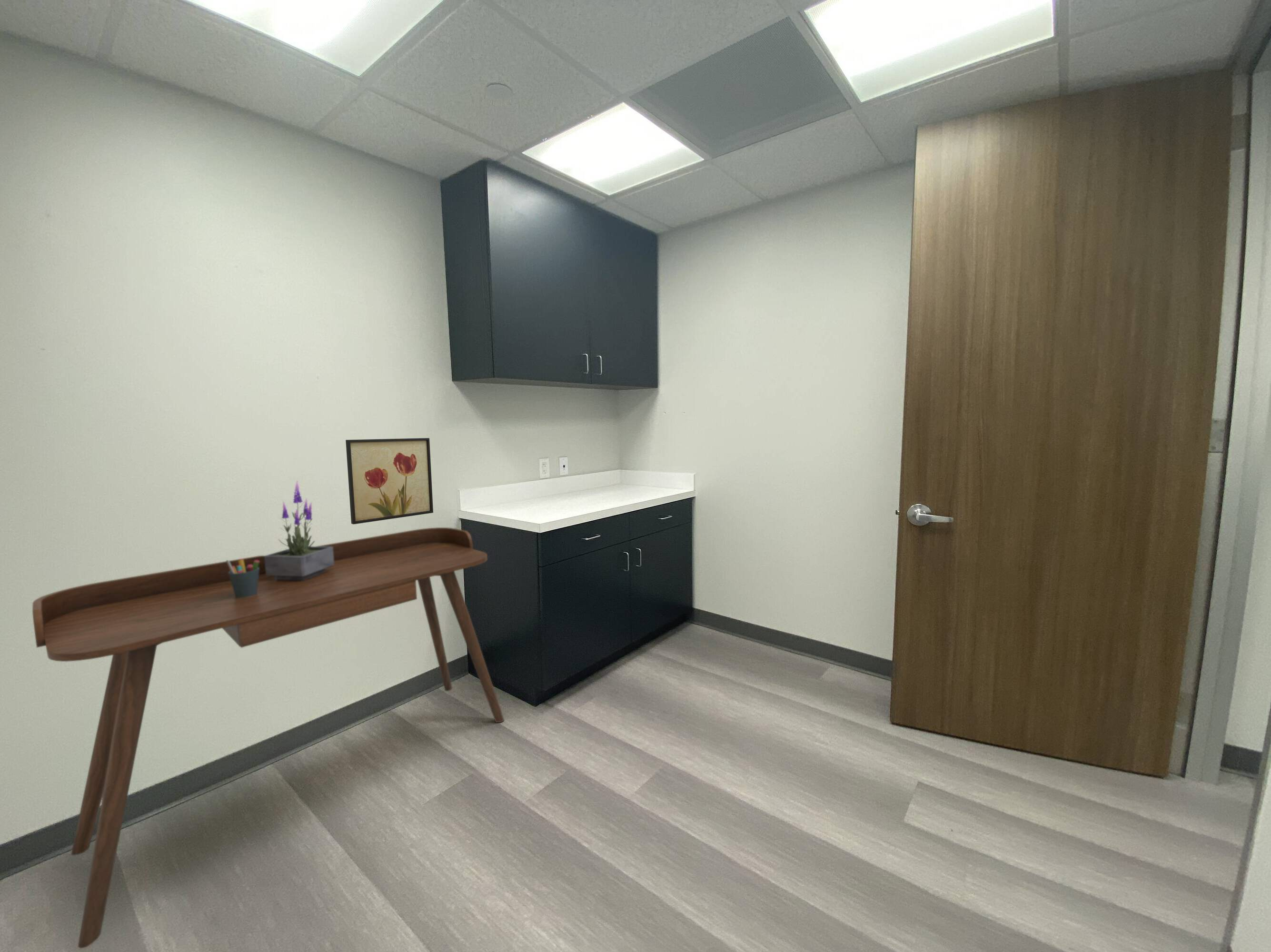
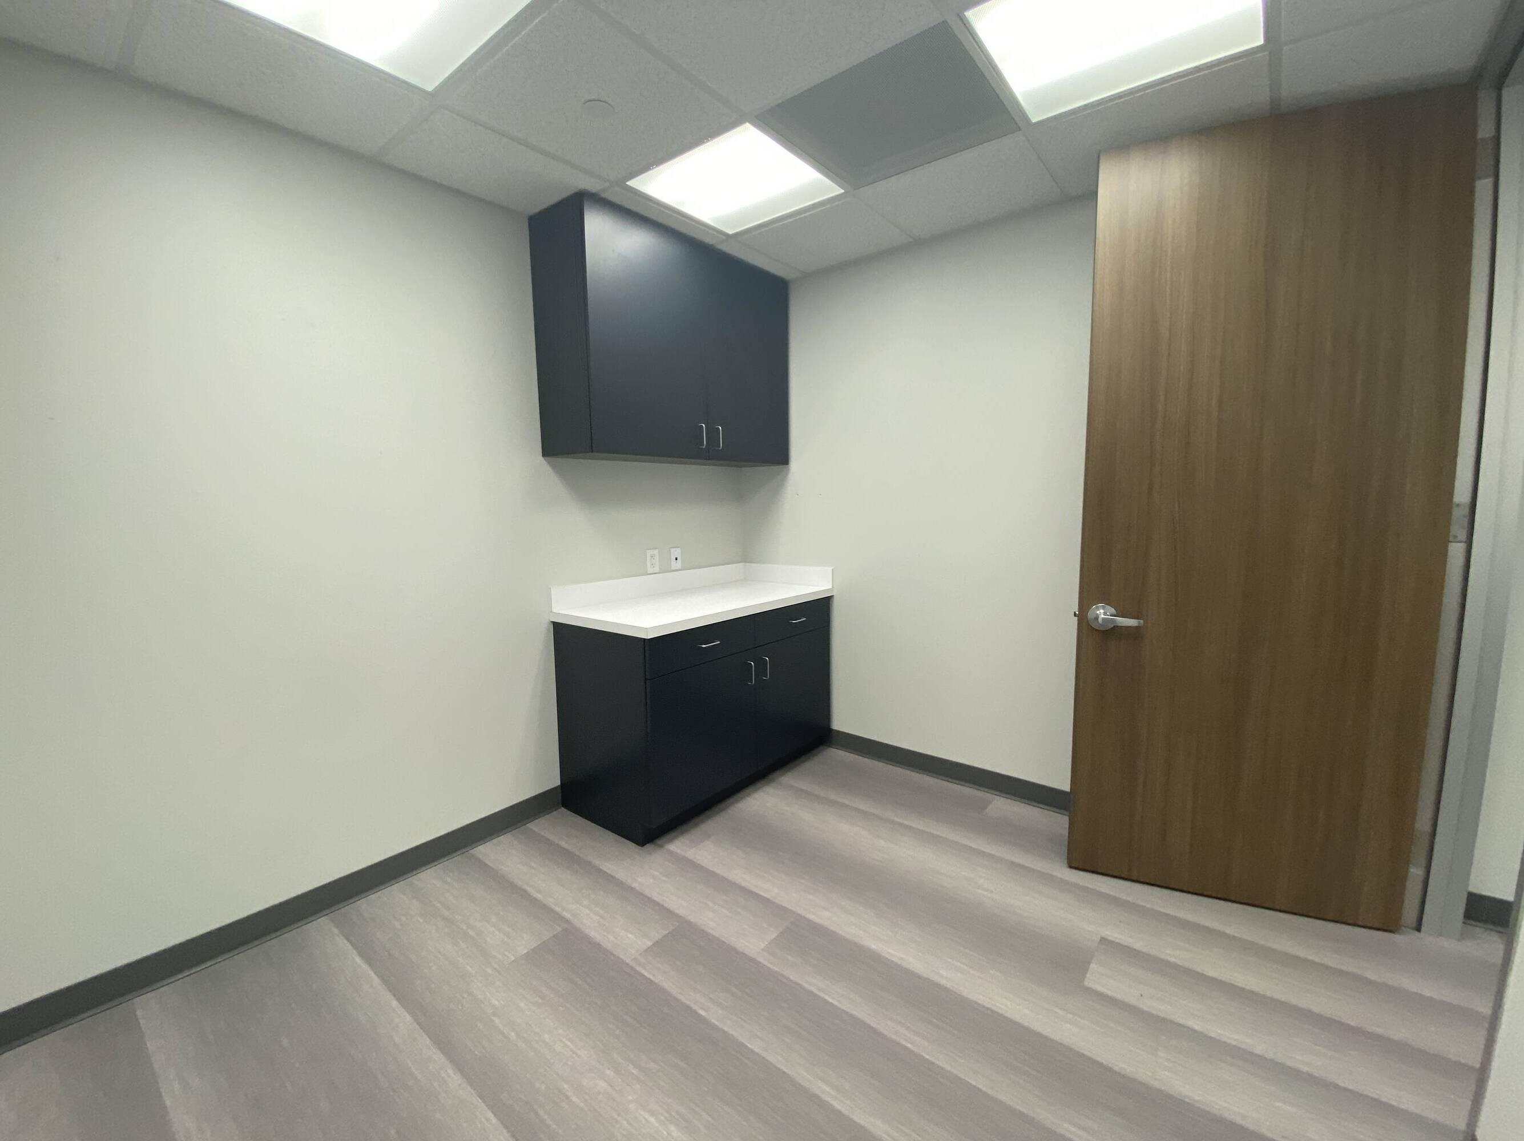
- wall art (391, 478)
- potted plant (298, 527)
- desk (307, 629)
- pen holder (244, 575)
